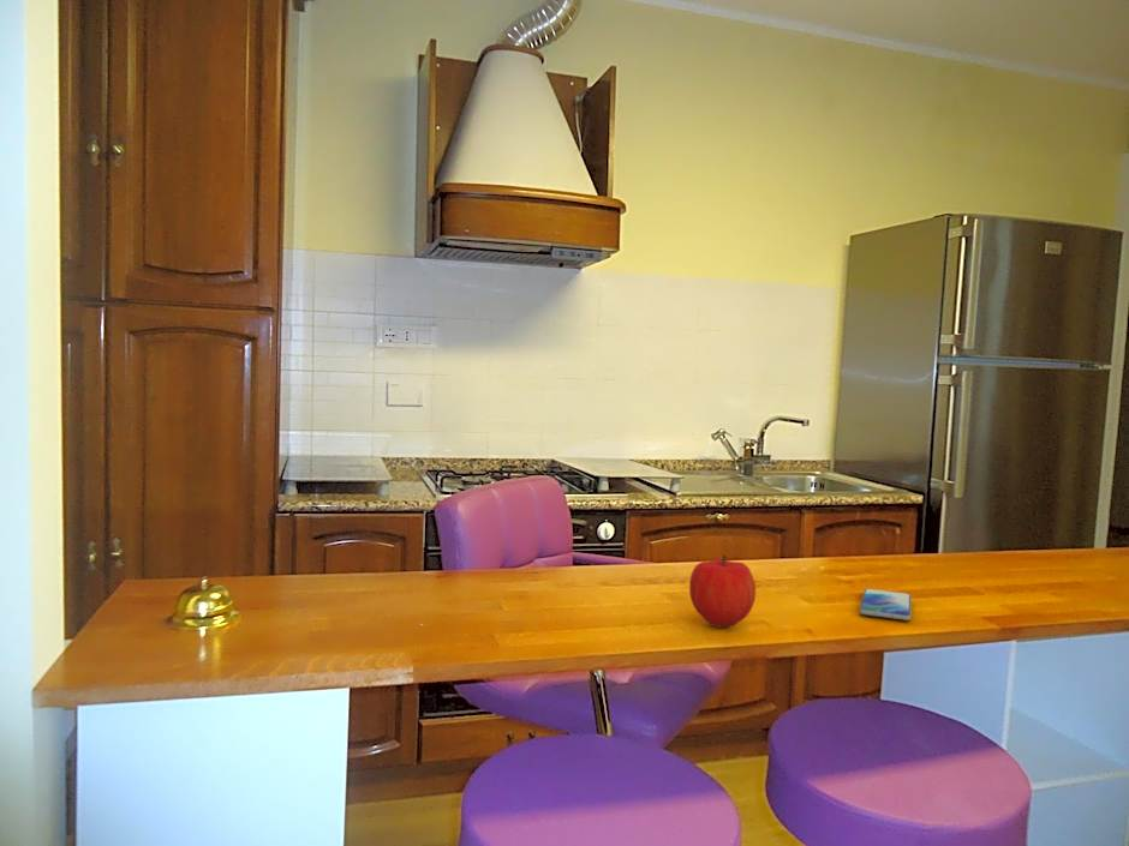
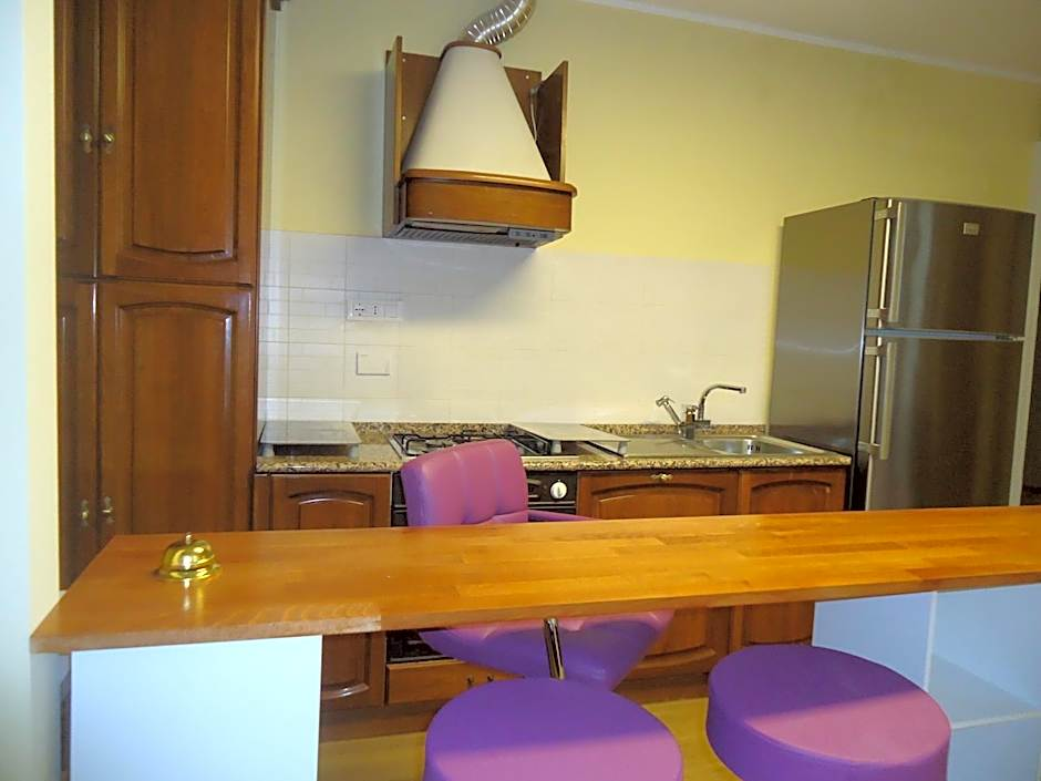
- smartphone (885, 604)
- fruit (722, 589)
